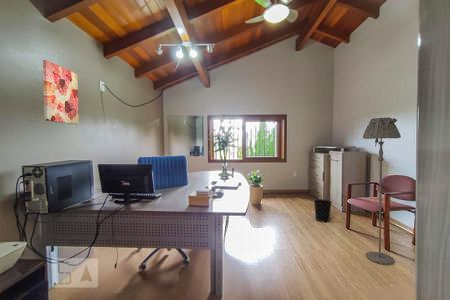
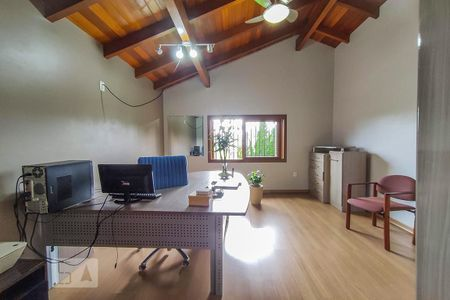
- floor lamp (380, 188)
- wastebasket (322, 210)
- wall art (62, 95)
